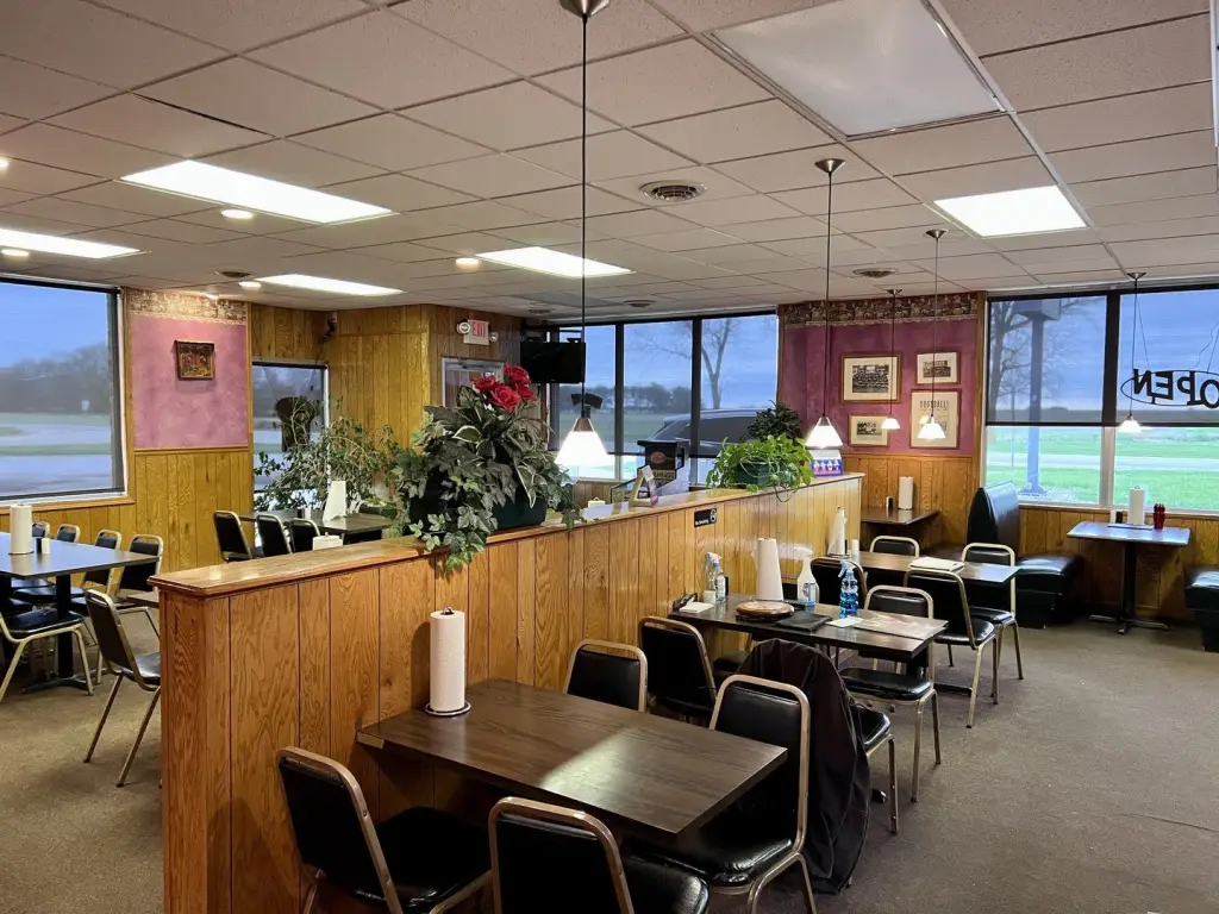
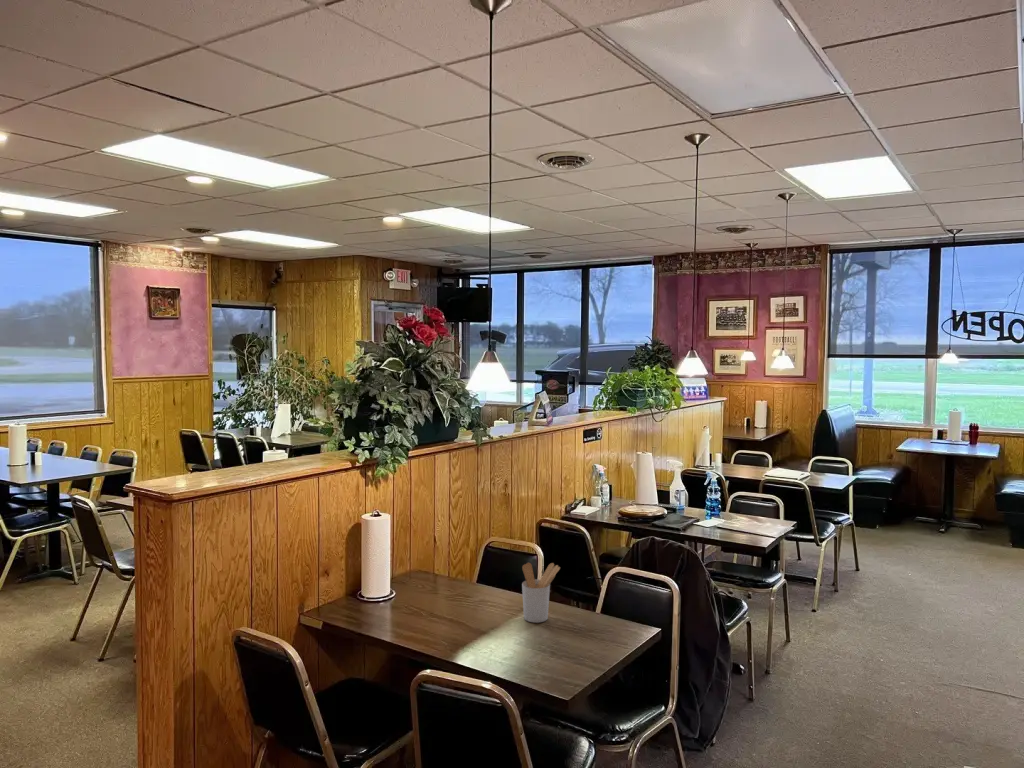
+ utensil holder (541, 591)
